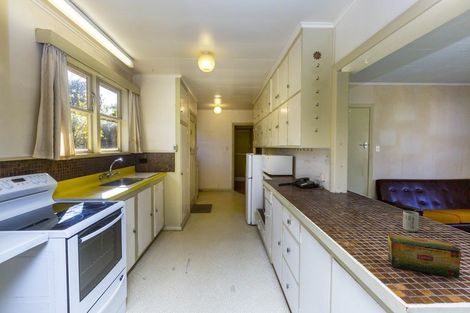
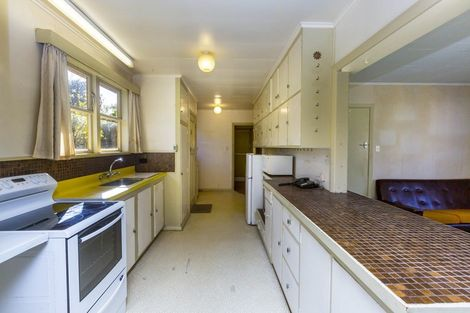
- tea box (420, 254)
- cup (410, 221)
